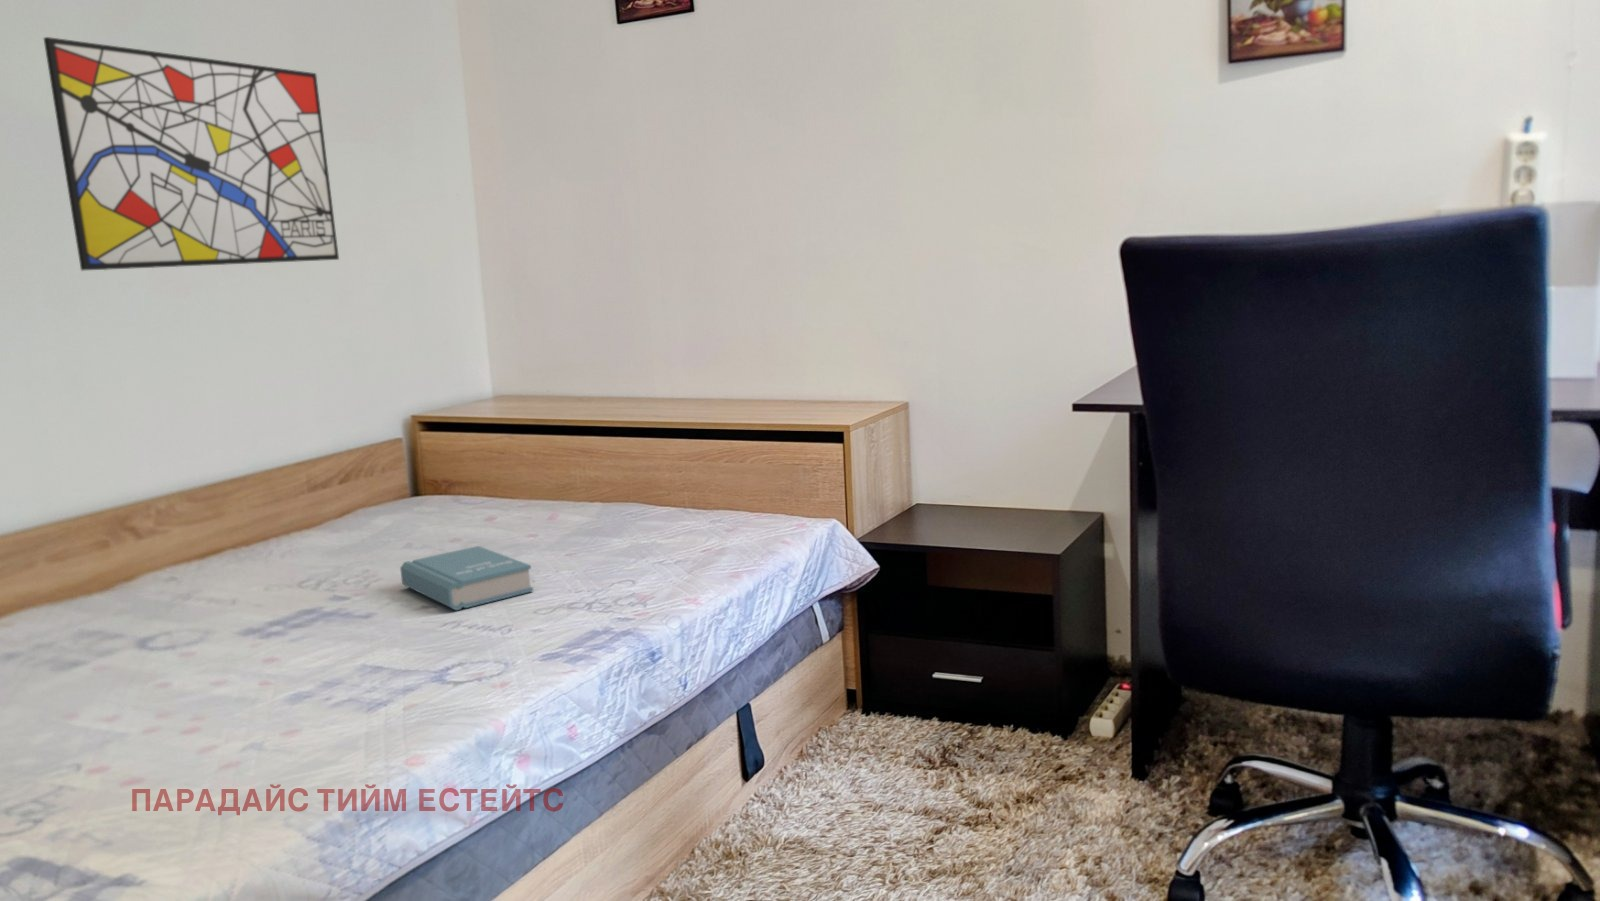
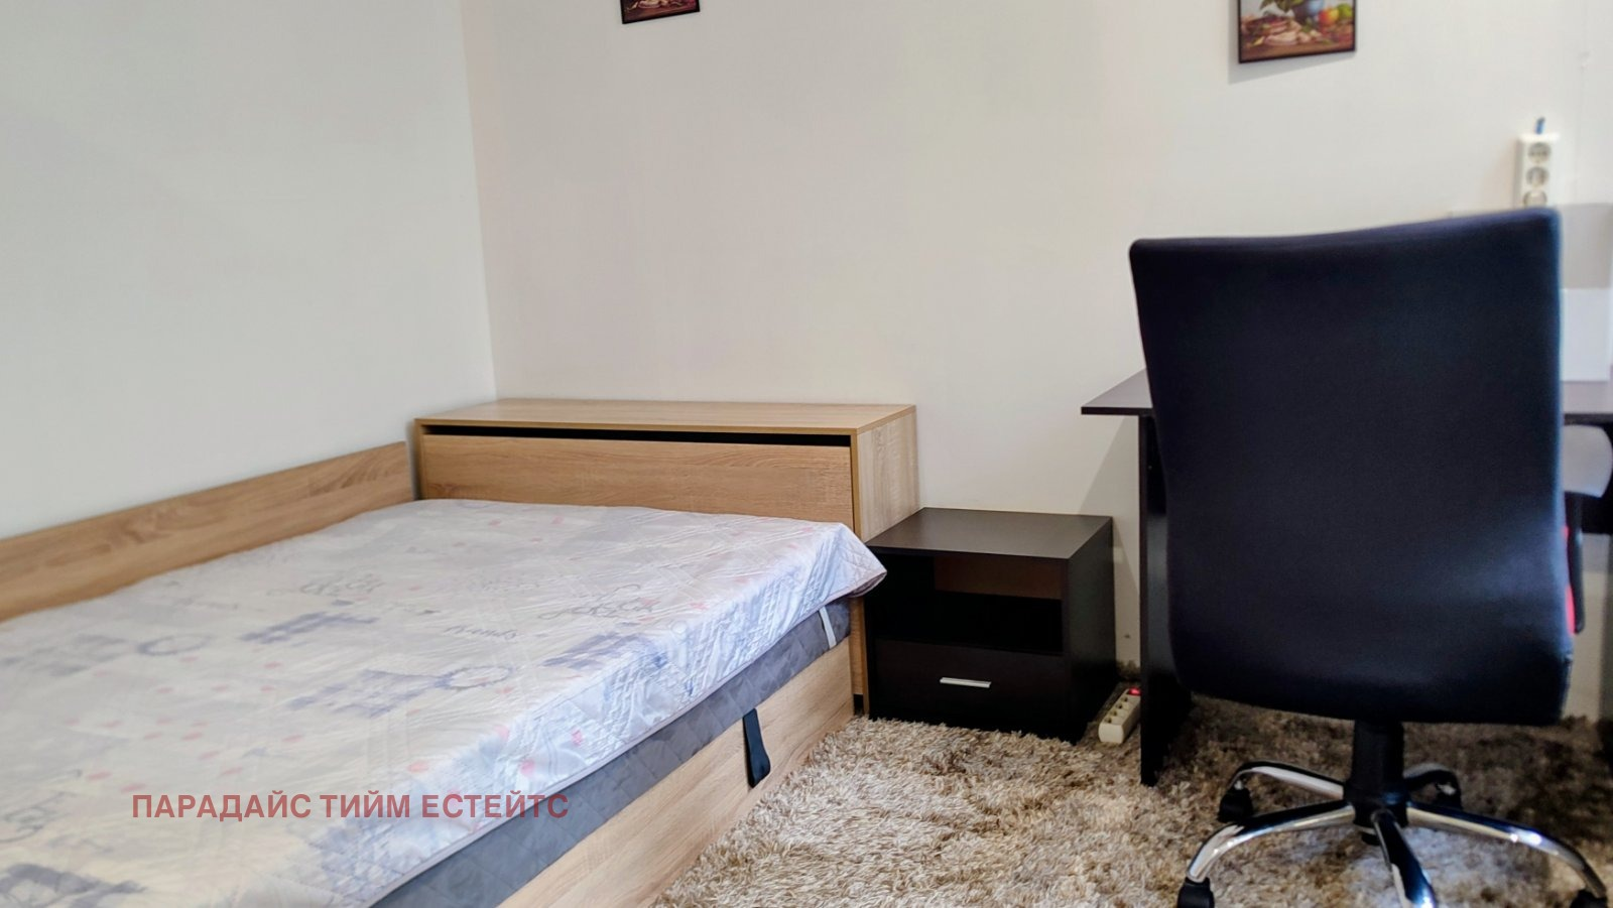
- wall art (209, 162)
- book (465, 576)
